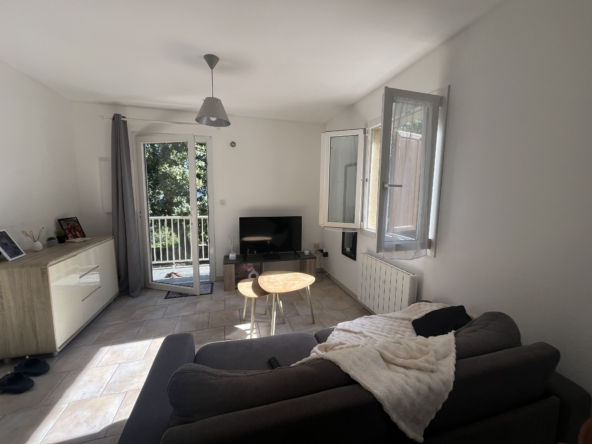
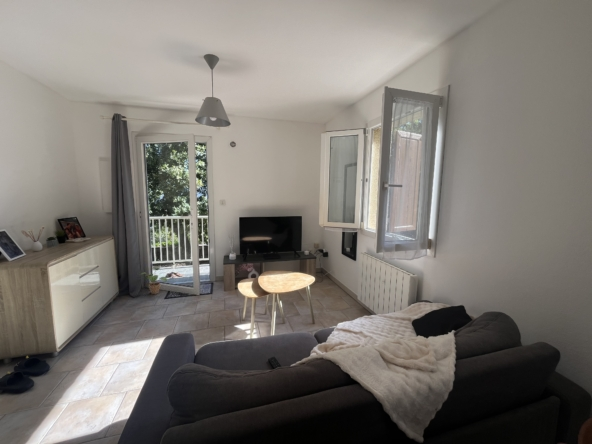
+ potted plant (154, 281)
